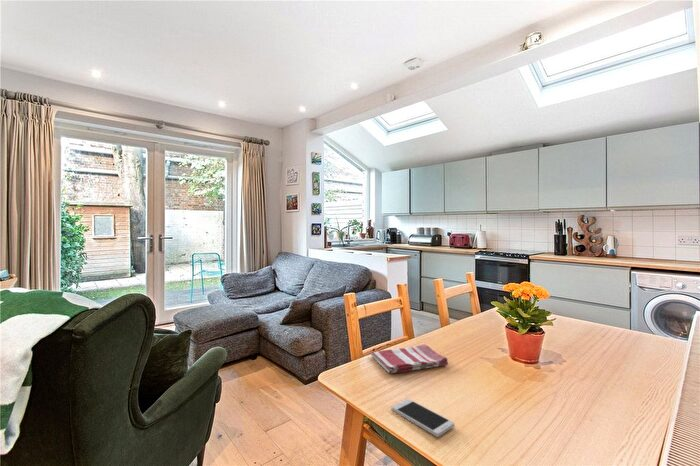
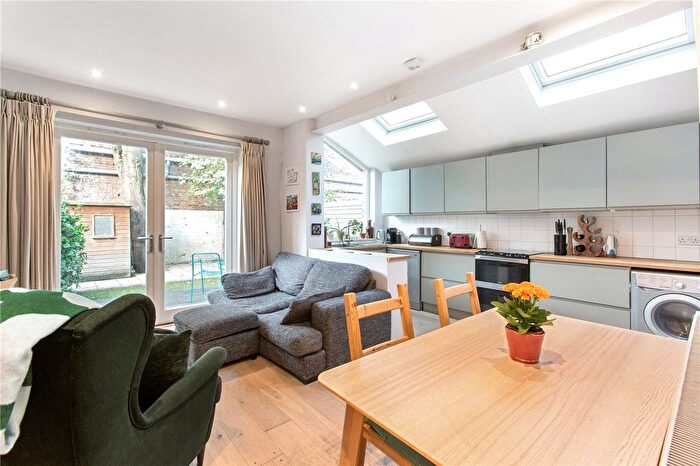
- smartphone (421, 415)
- dish towel (408, 356)
